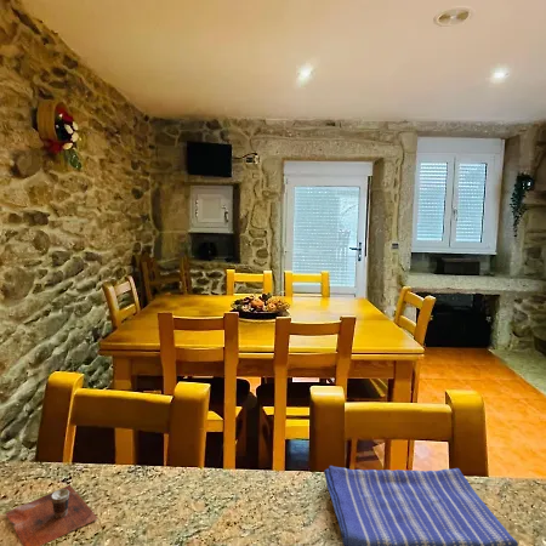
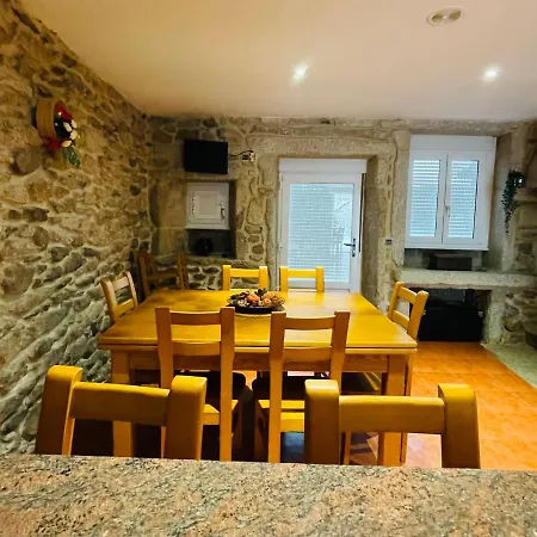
- cup (51, 505)
- dish towel (408, 502)
